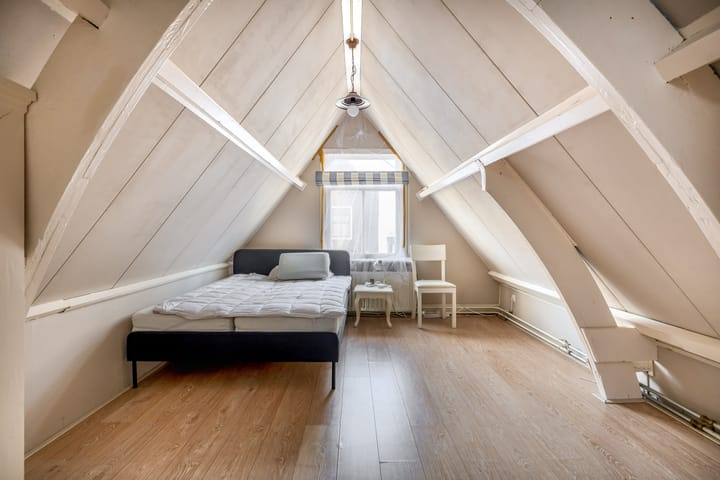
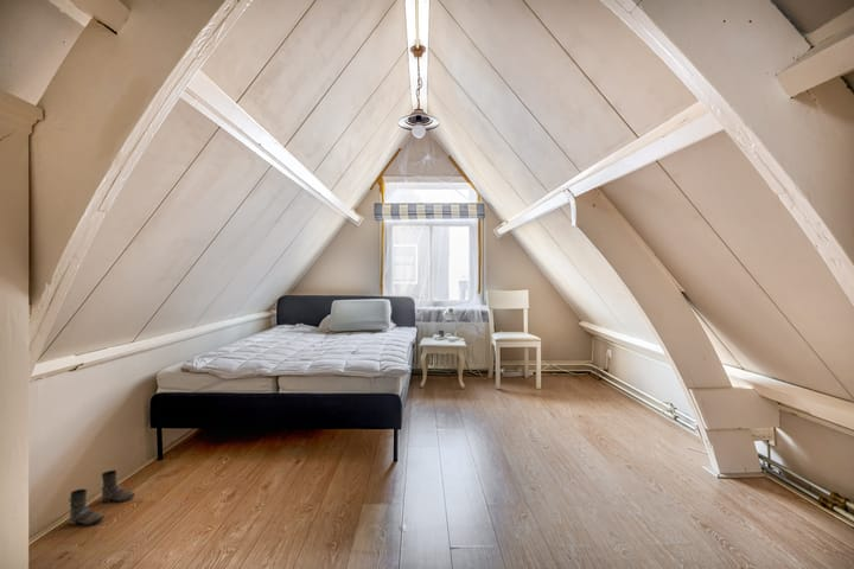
+ boots (103, 496)
